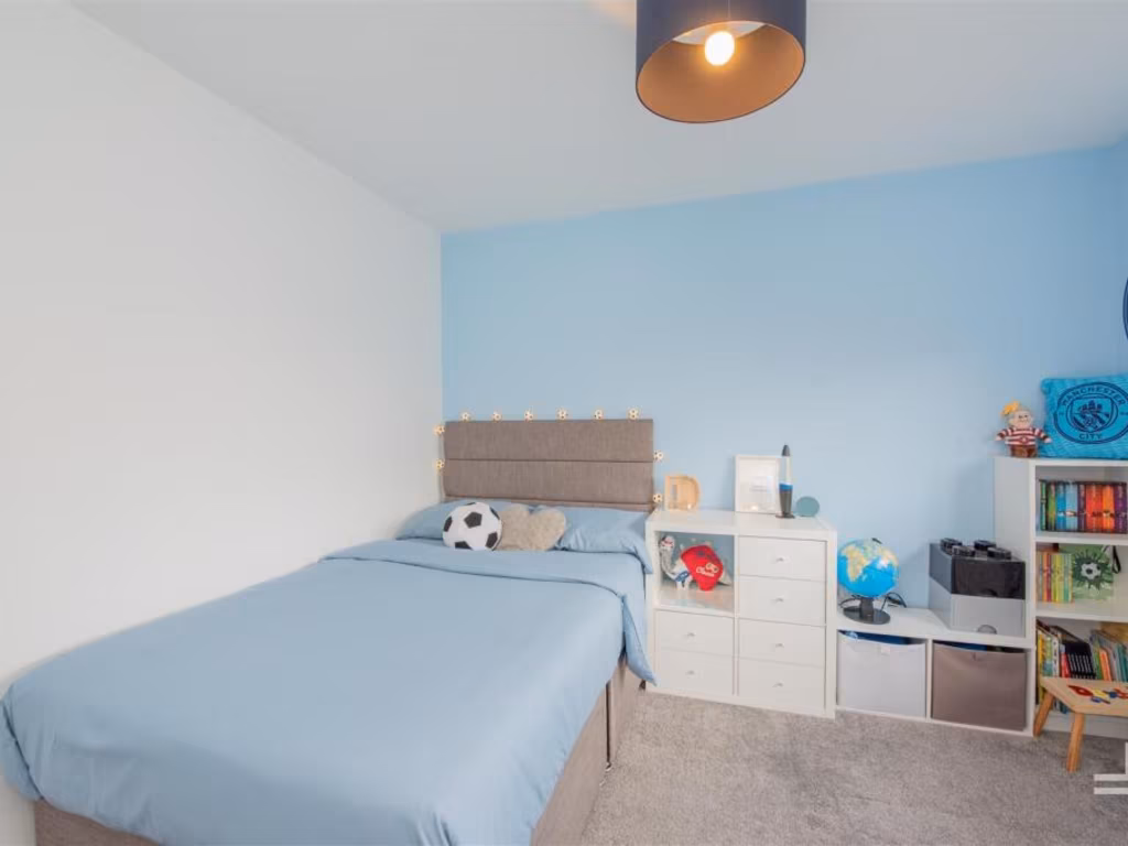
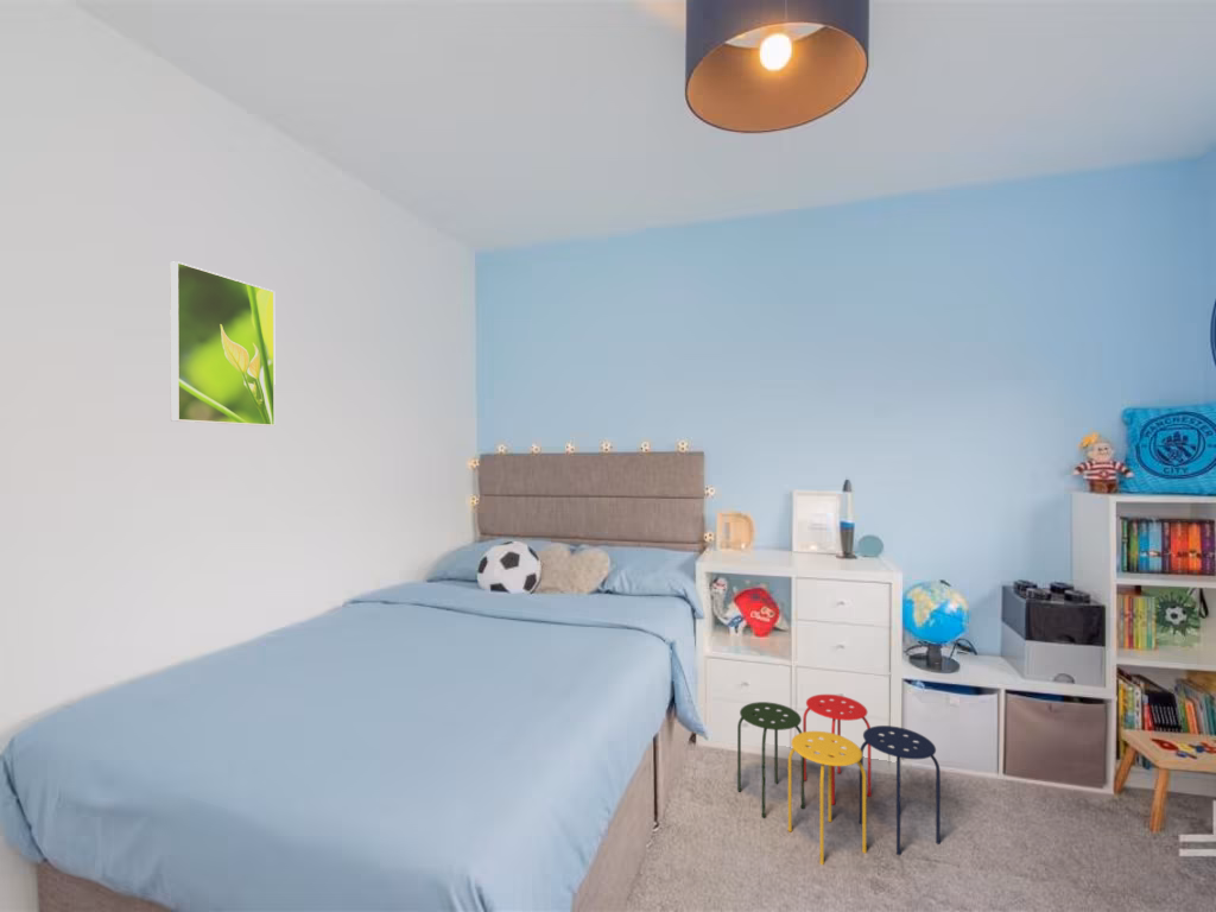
+ stool (831, 767)
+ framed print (227, 350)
